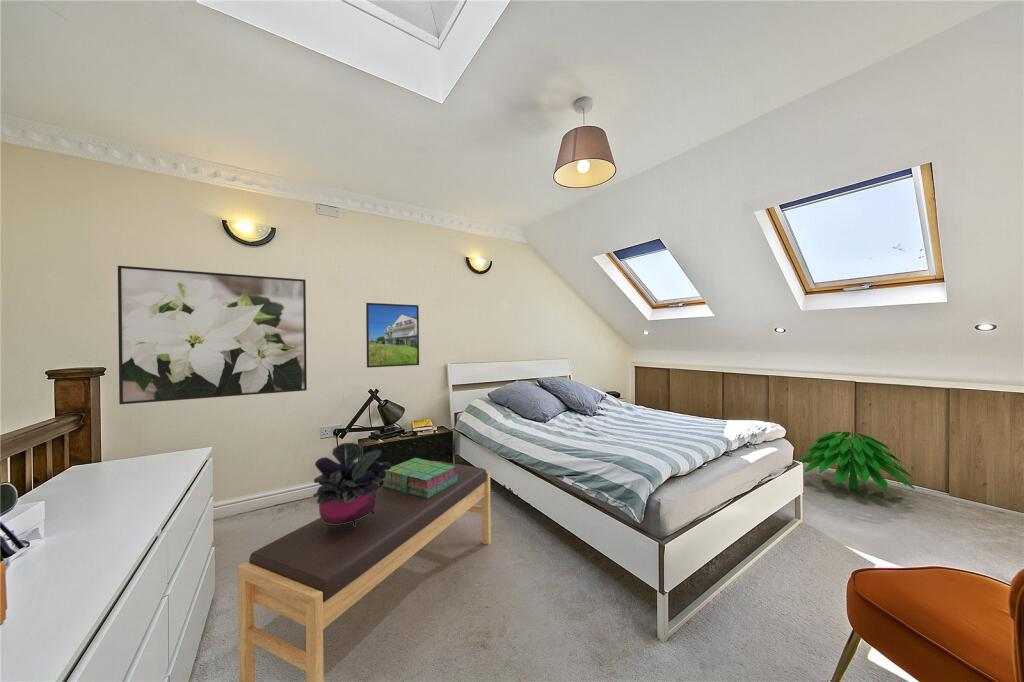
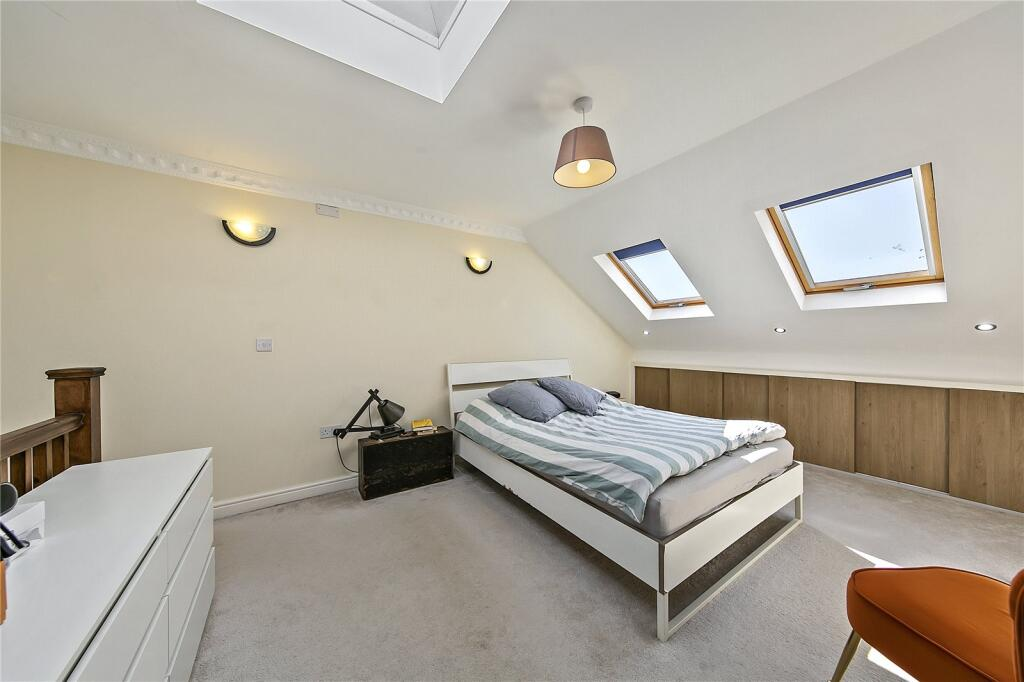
- potted plant (350, 482)
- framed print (222, 335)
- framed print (393, 335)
- indoor plant (852, 457)
- bench (397, 548)
- stack of books (420, 475)
